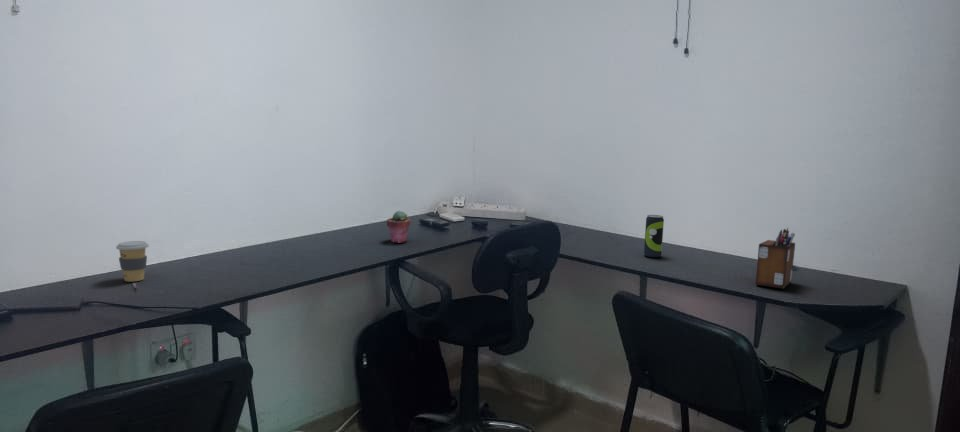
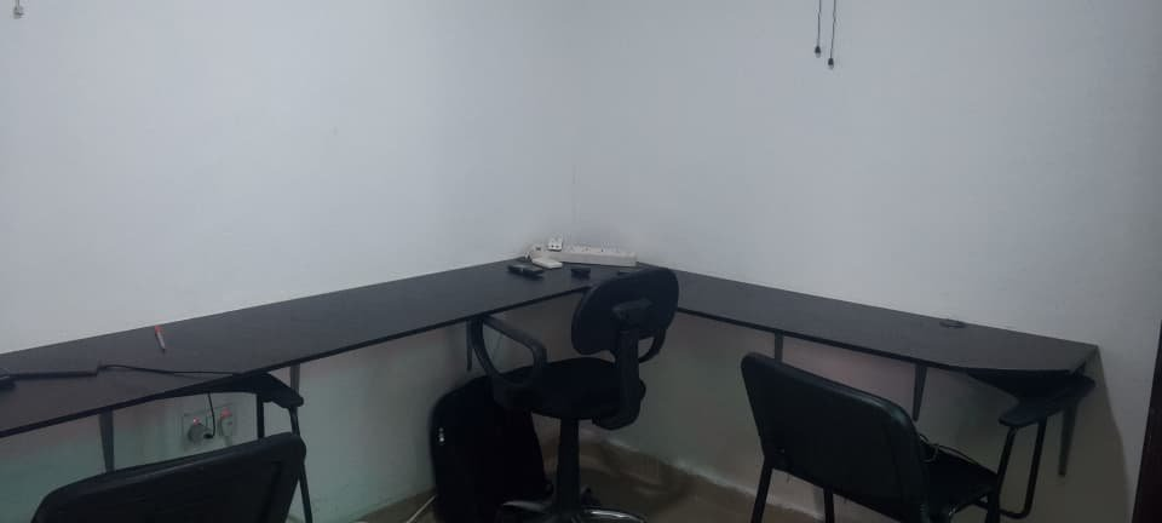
- coffee cup (133, 261)
- beverage can (653, 235)
- potted succulent (398, 225)
- desk organizer (776, 255)
